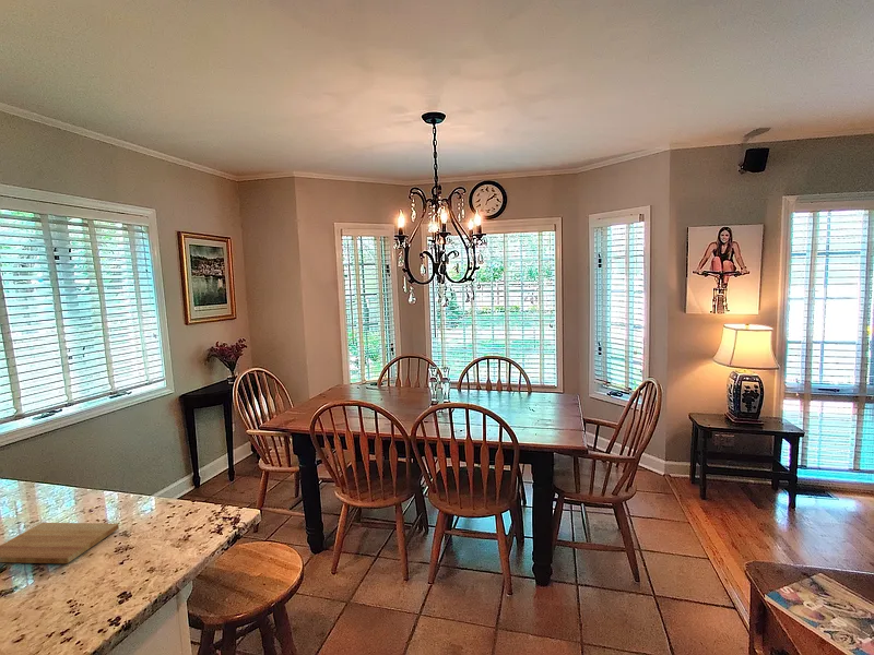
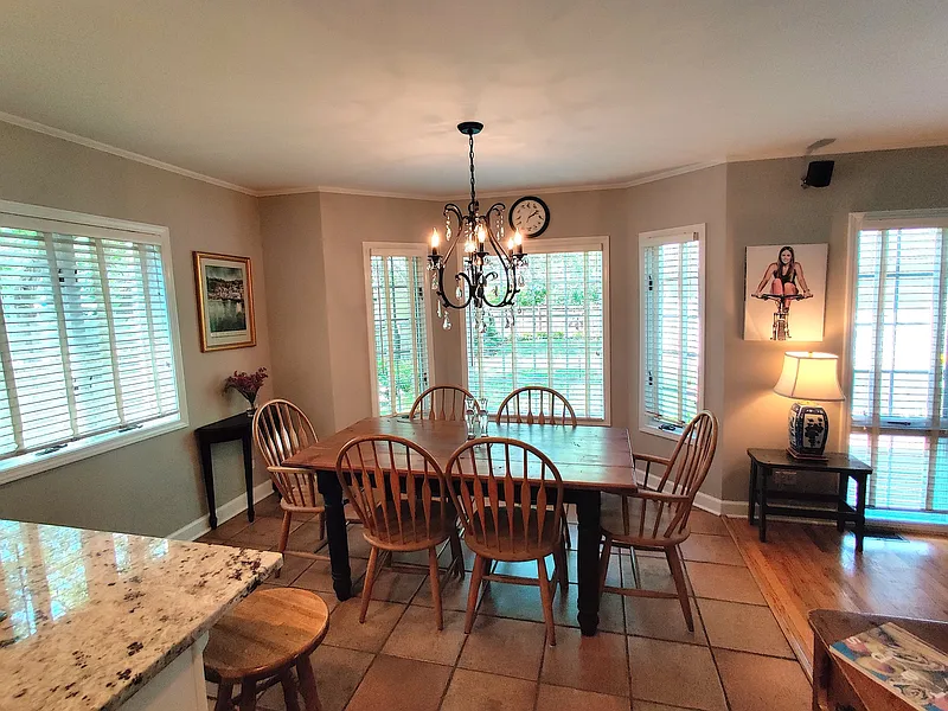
- cutting board (54, 541)
